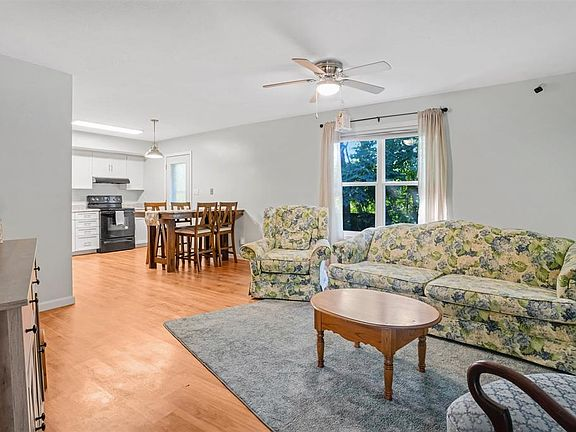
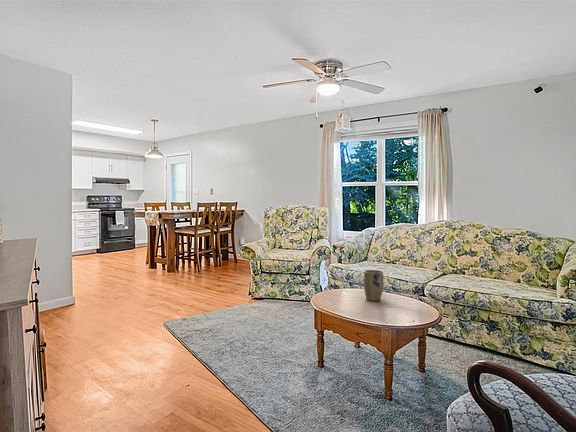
+ plant pot (373, 285)
